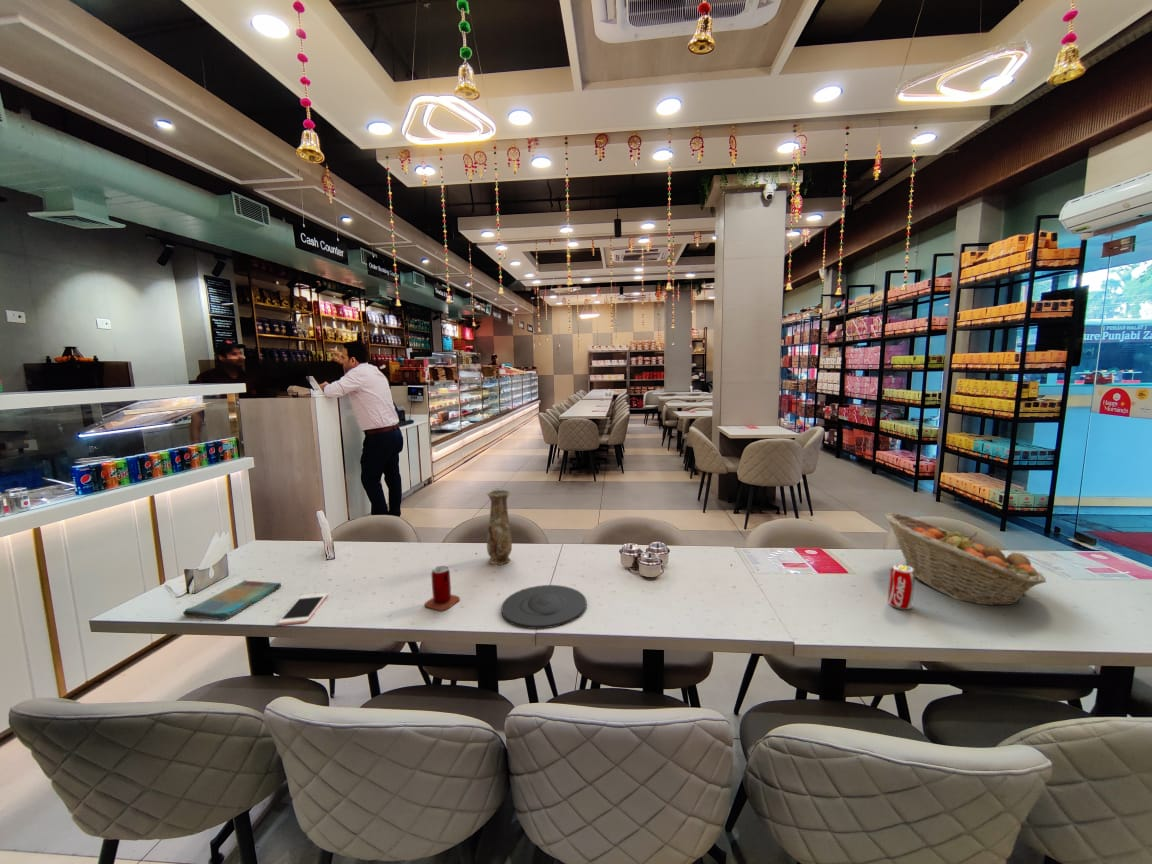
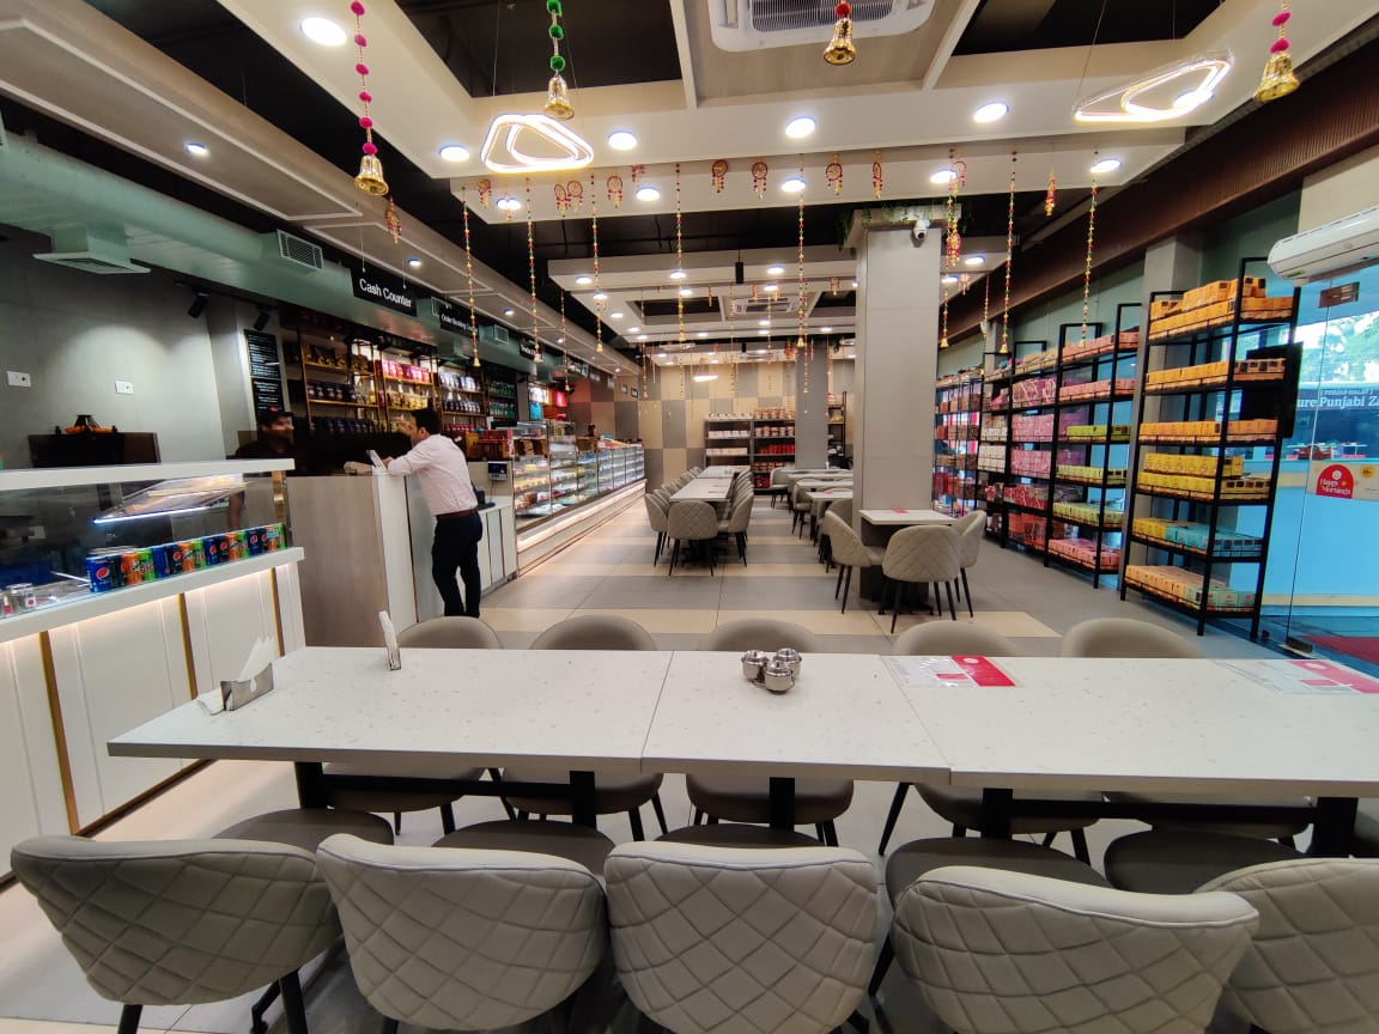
- plate (544, 602)
- cell phone (304, 608)
- fruit basket (955, 553)
- dish towel (235, 597)
- beer can (441, 585)
- beverage can (901, 586)
- vase (499, 526)
